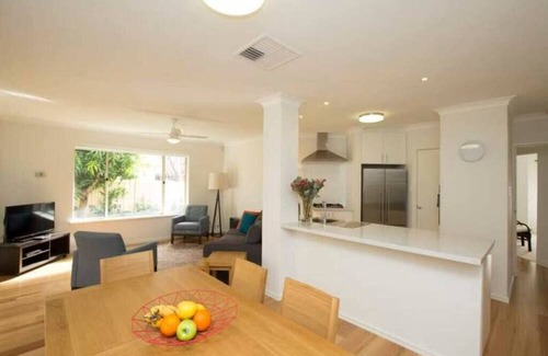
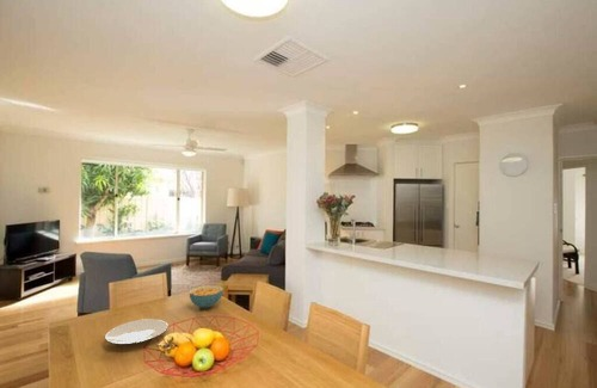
+ plate (137, 333)
+ cereal bowl (205, 297)
